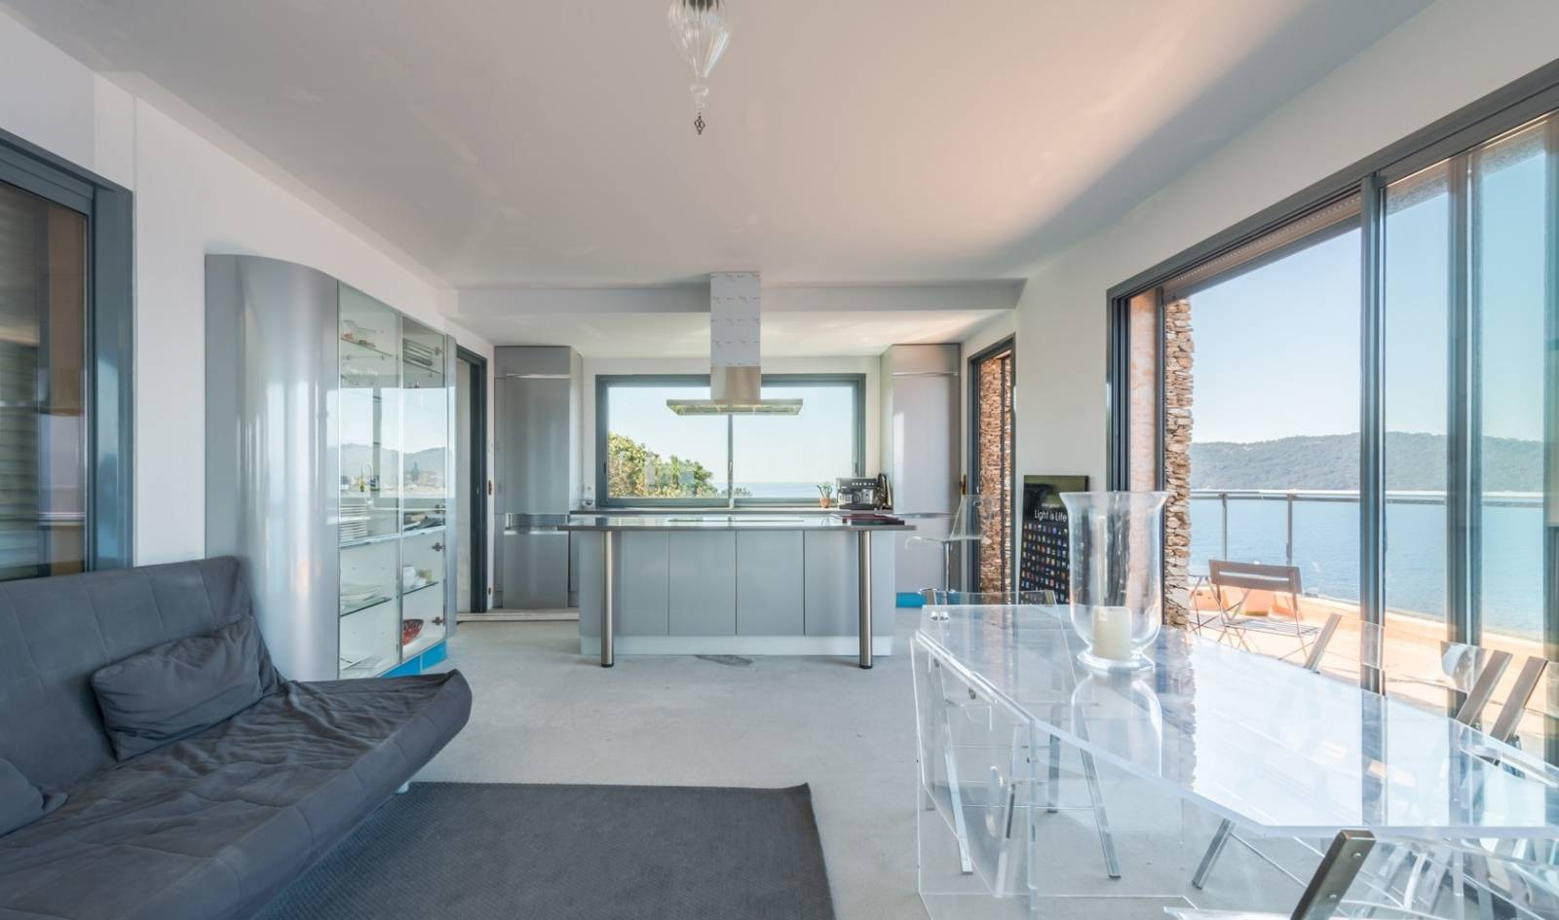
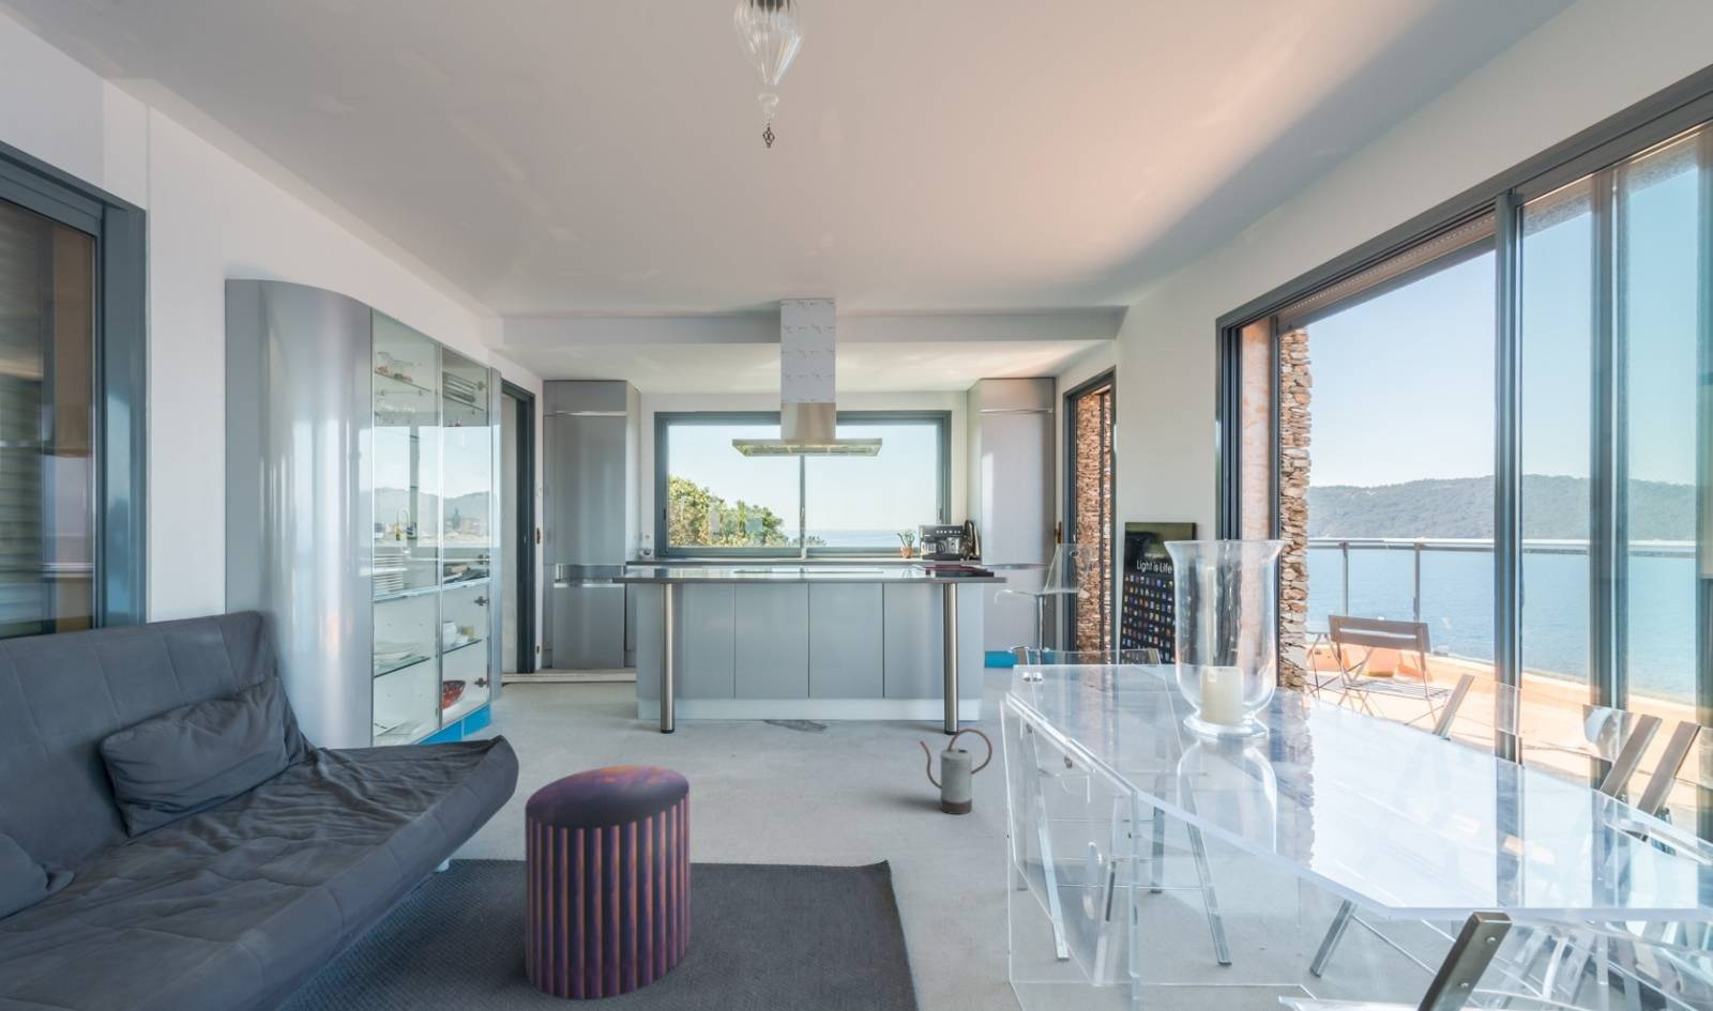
+ watering can (955, 767)
+ stool (610, 870)
